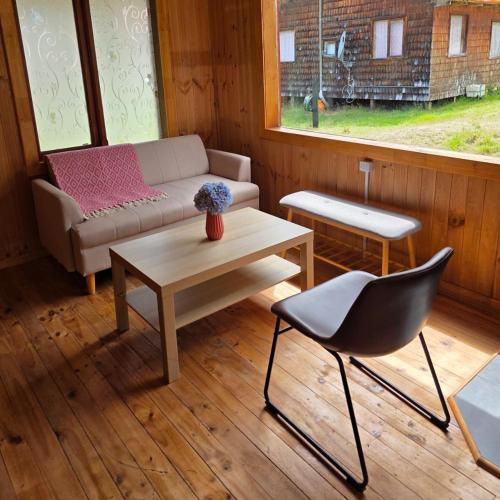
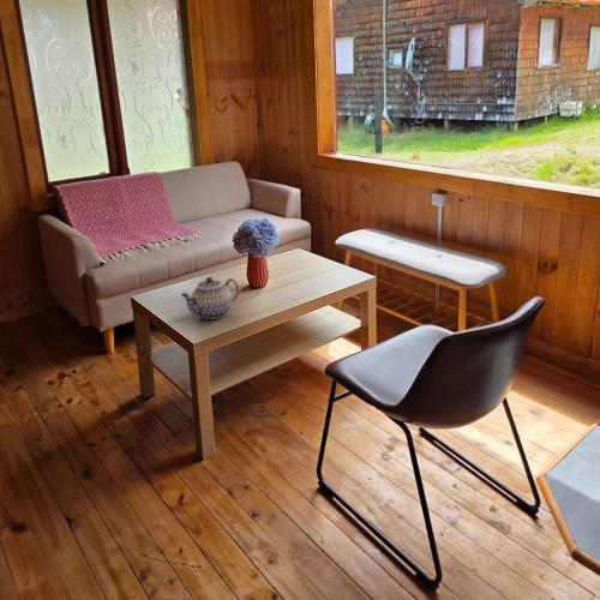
+ teapot (211, 295)
